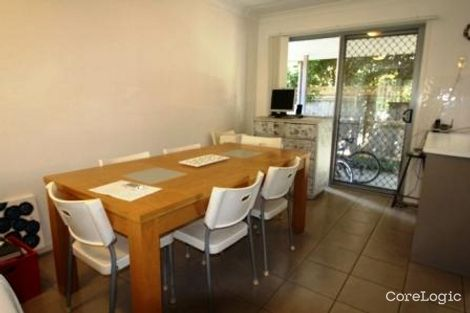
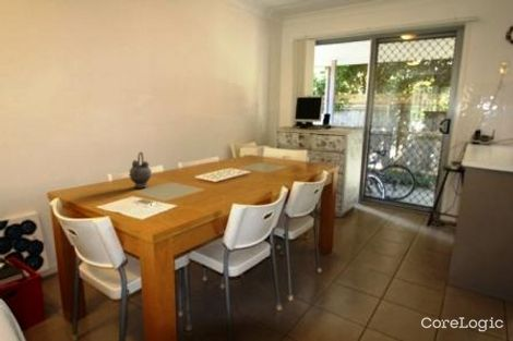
+ teapot (139, 169)
